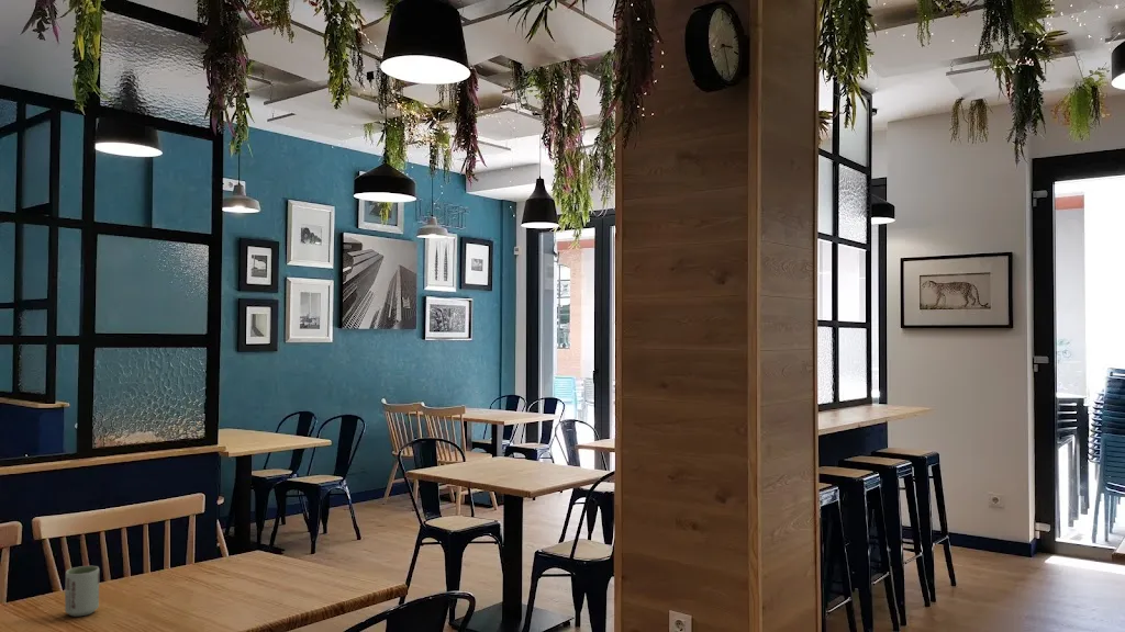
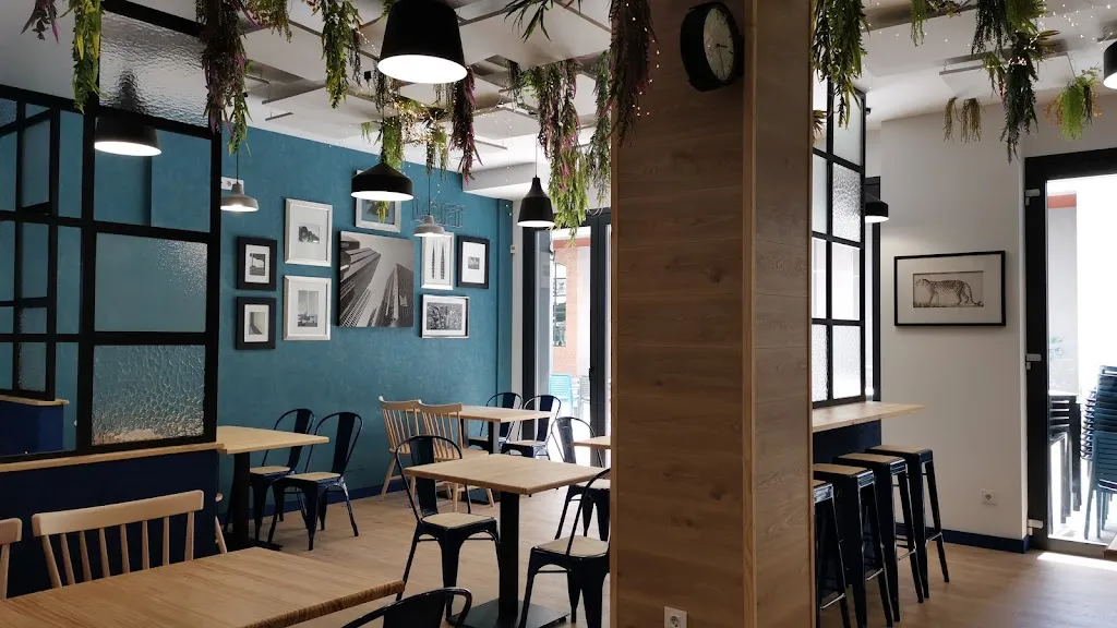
- cup (81, 590)
